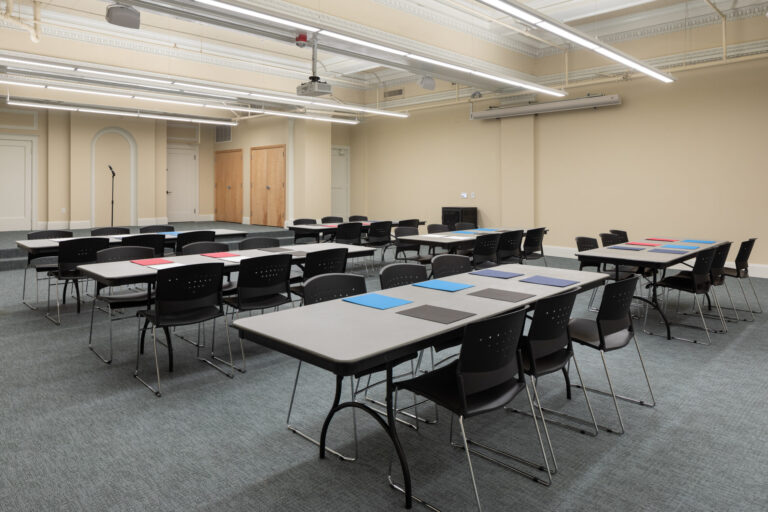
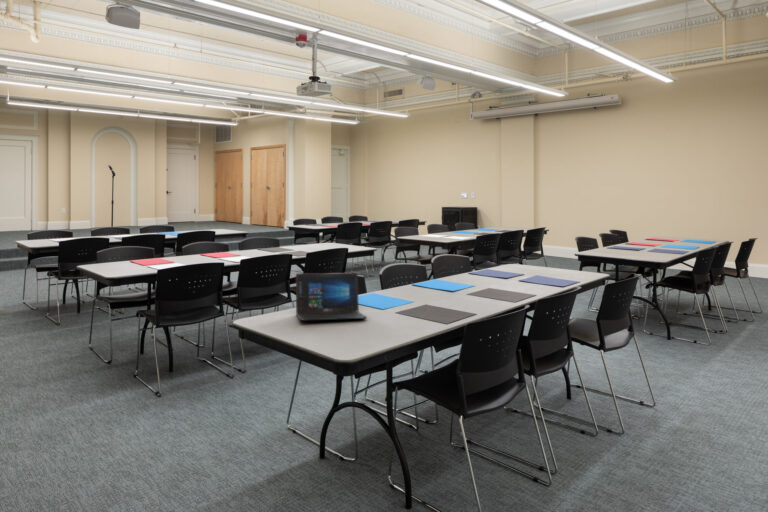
+ laptop (330, 295)
